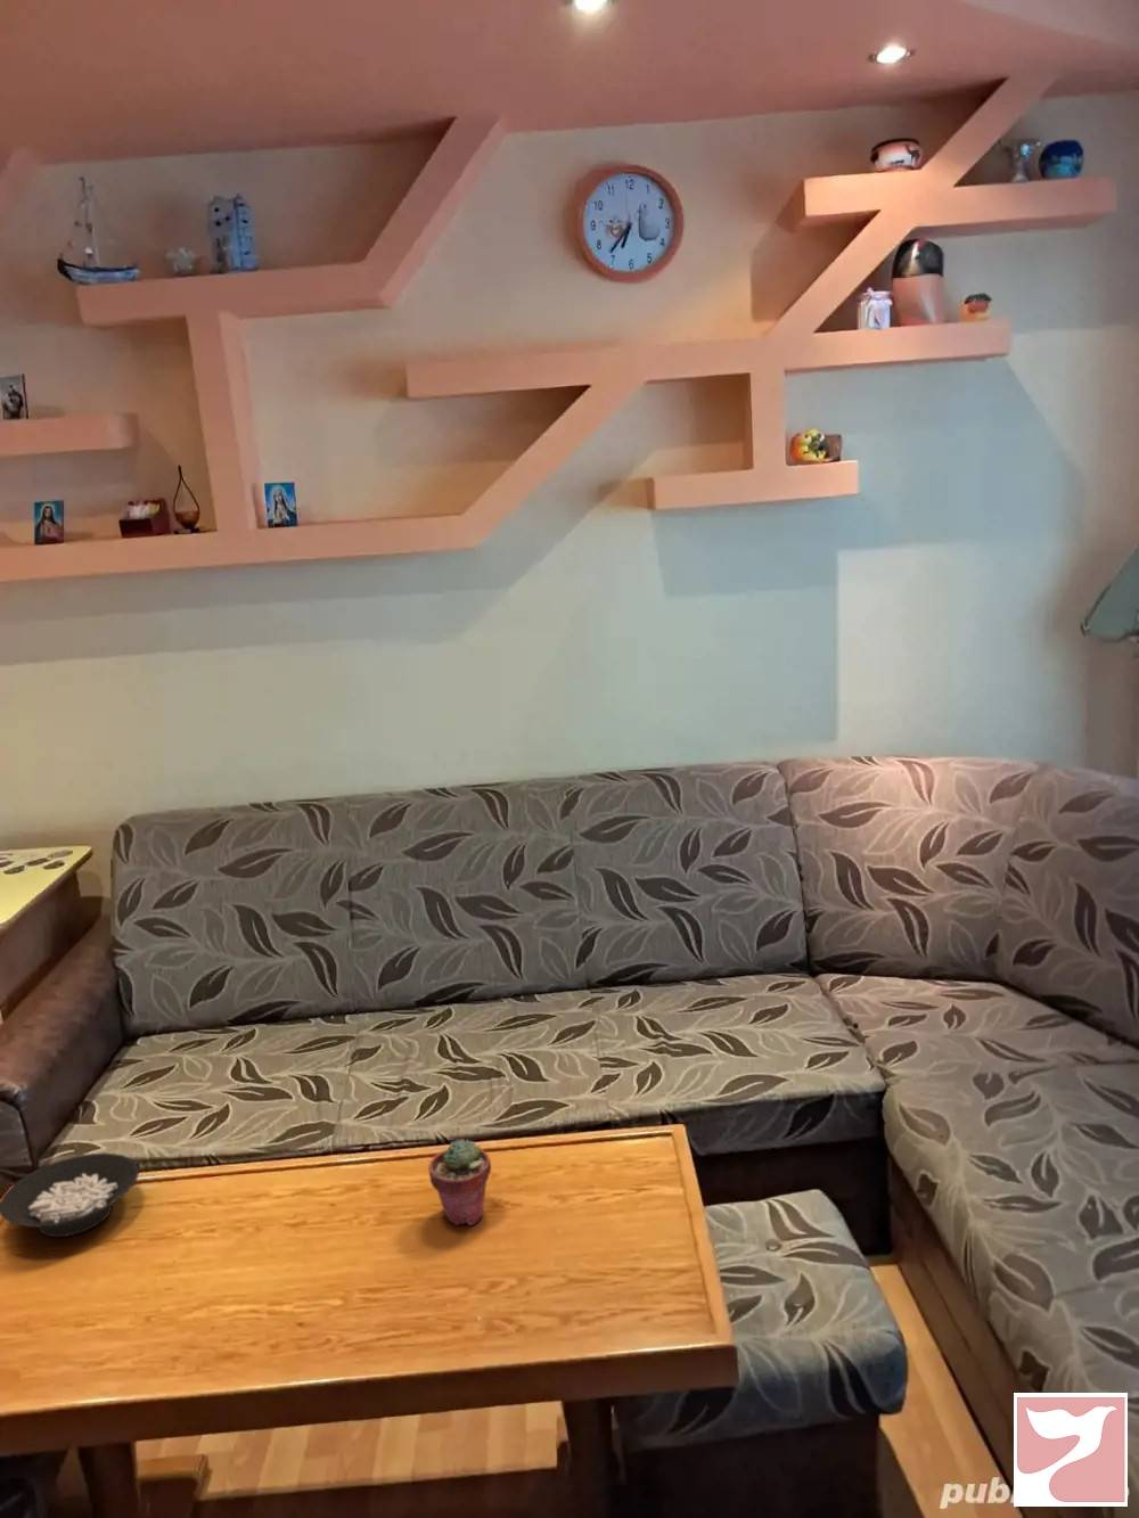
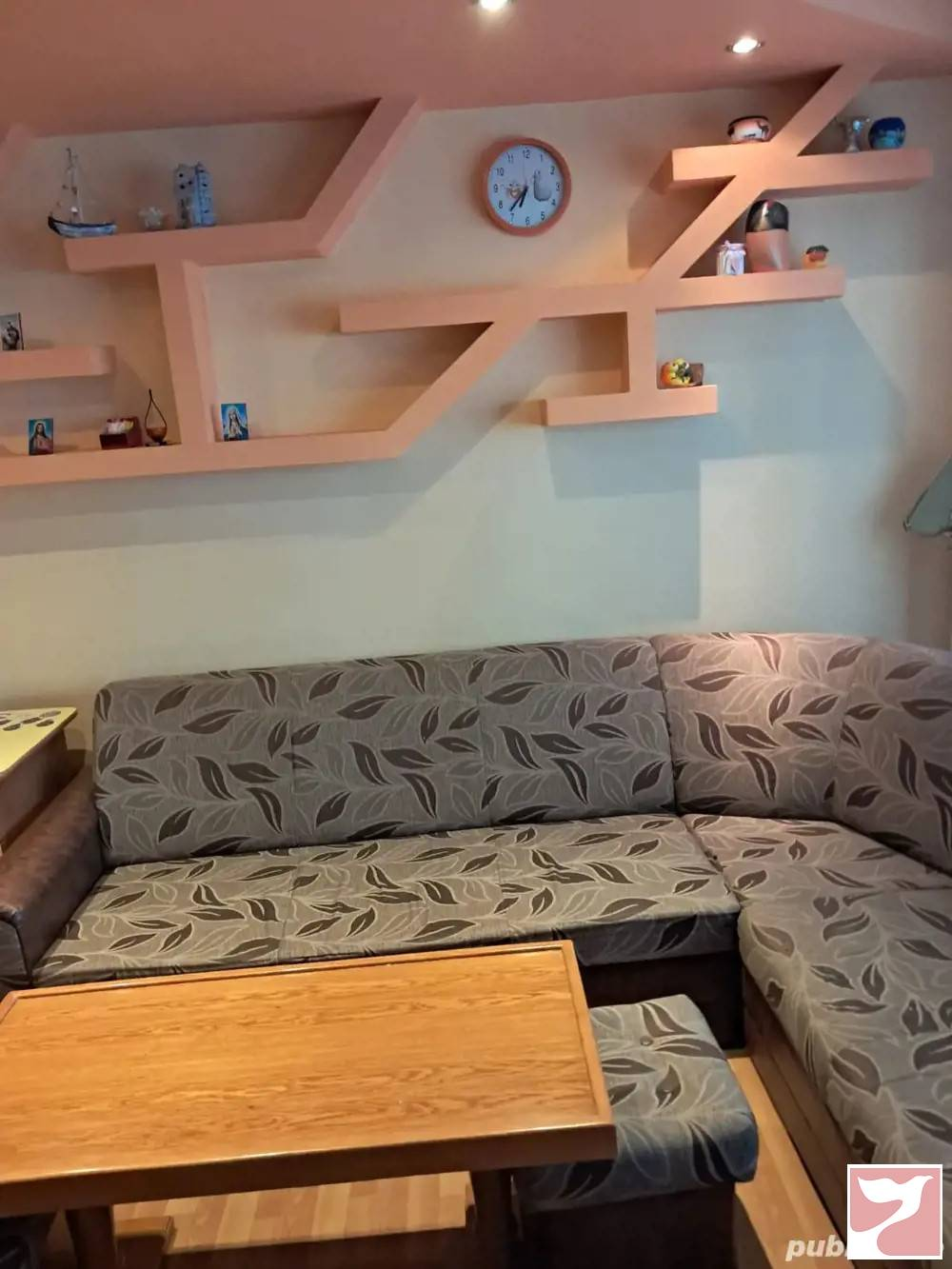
- potted succulent (461, 1176)
- cereal bowl (73, 1201)
